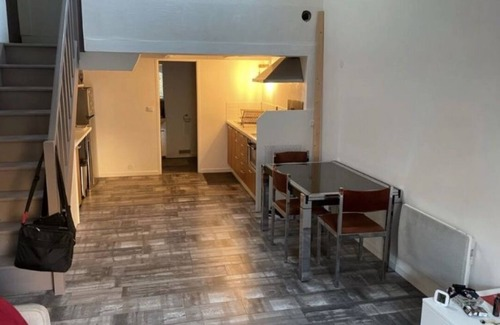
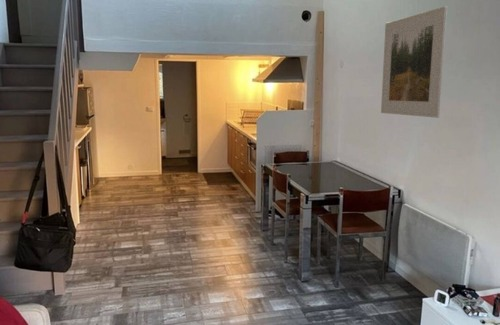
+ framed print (409, 66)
